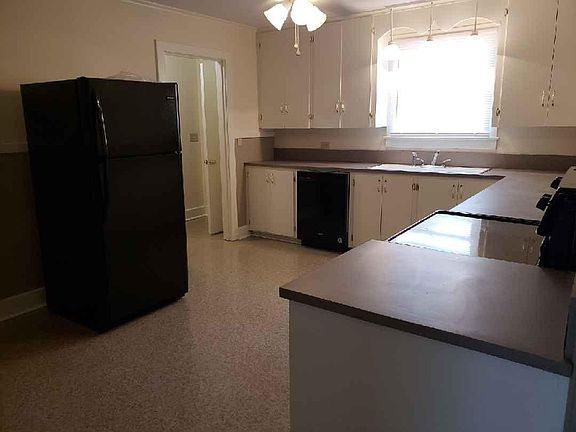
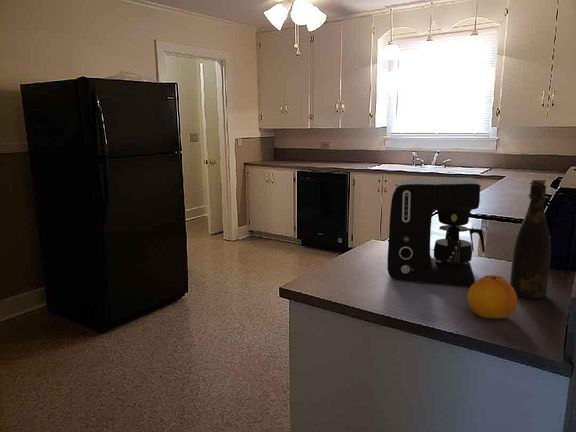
+ fruit (492, 295)
+ coffee maker (439, 228)
+ bottle (533, 237)
